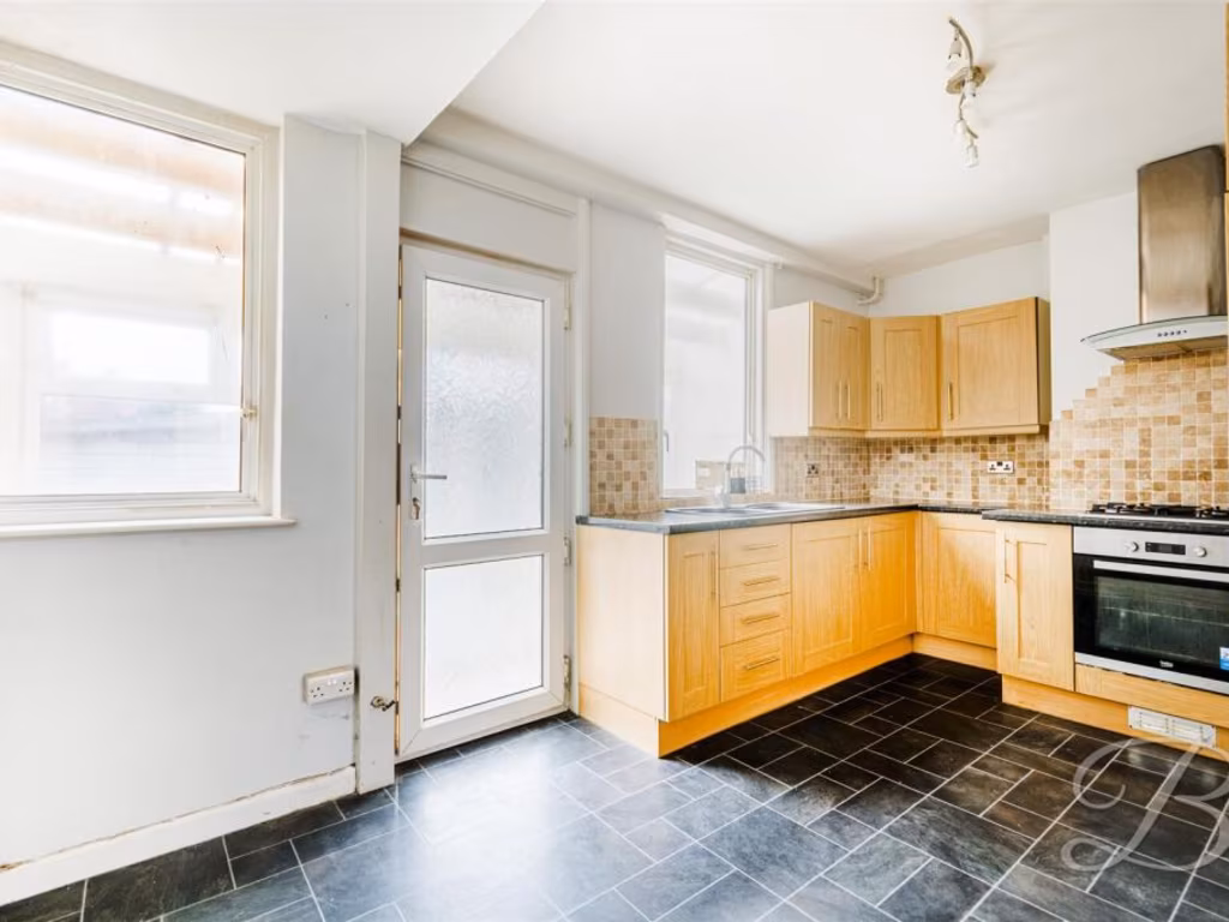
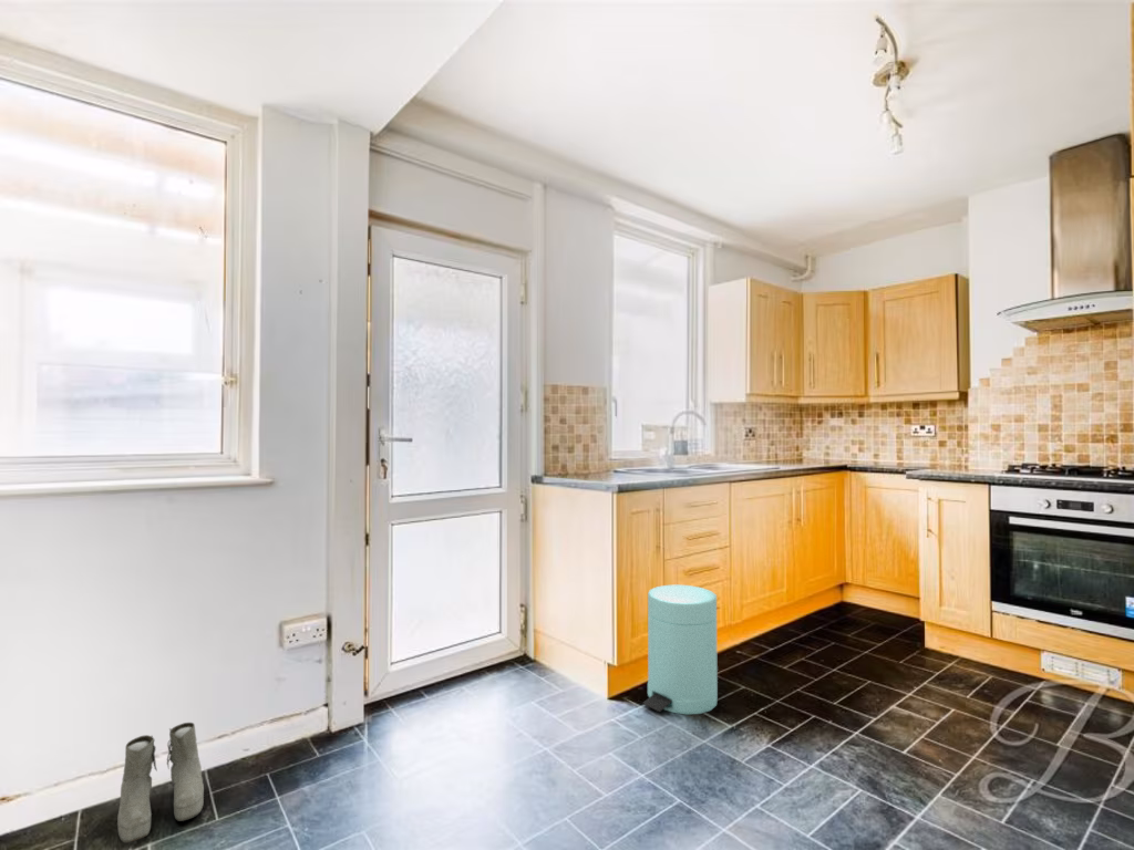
+ boots (156, 770)
+ trash can (678, 645)
